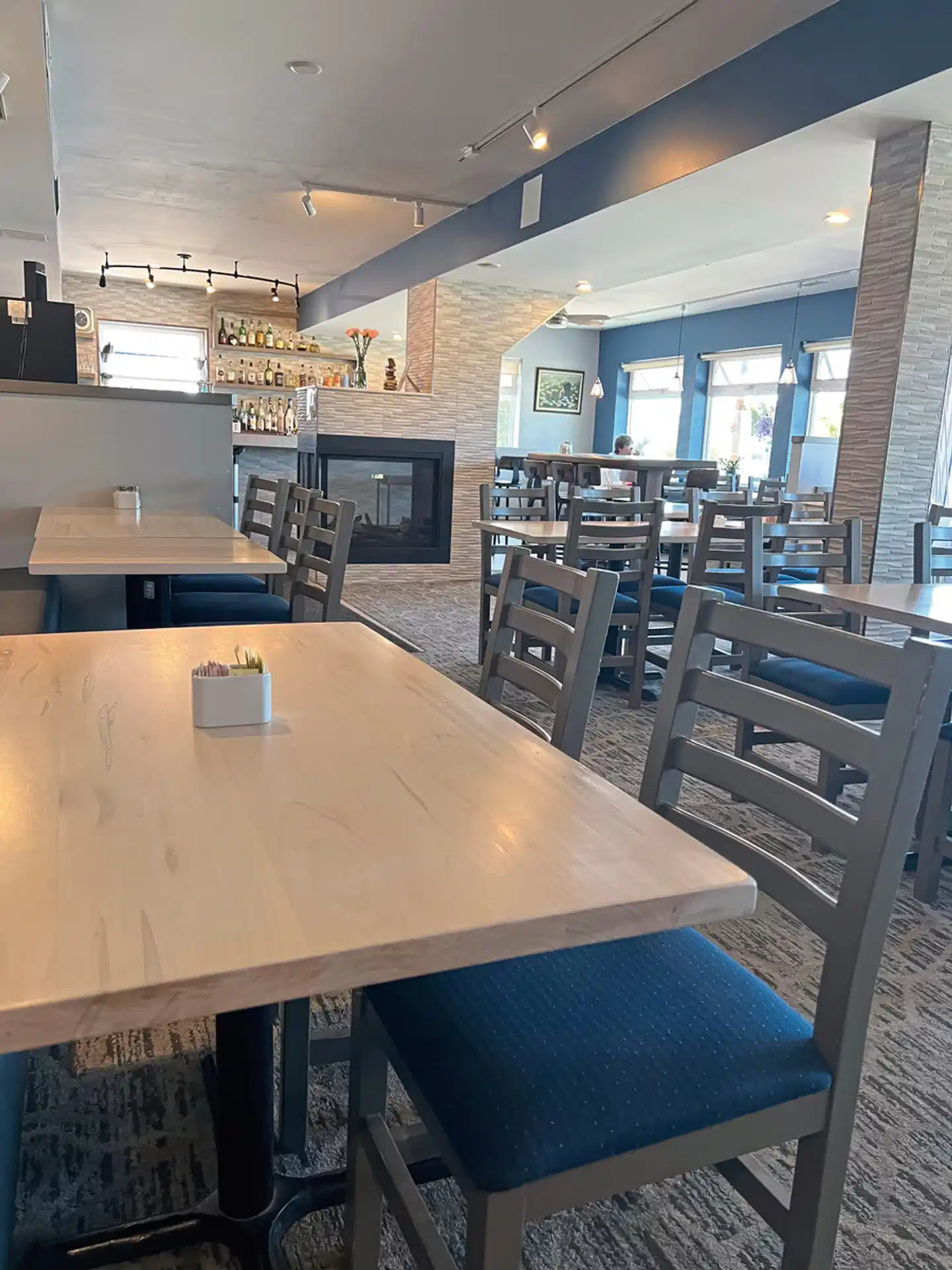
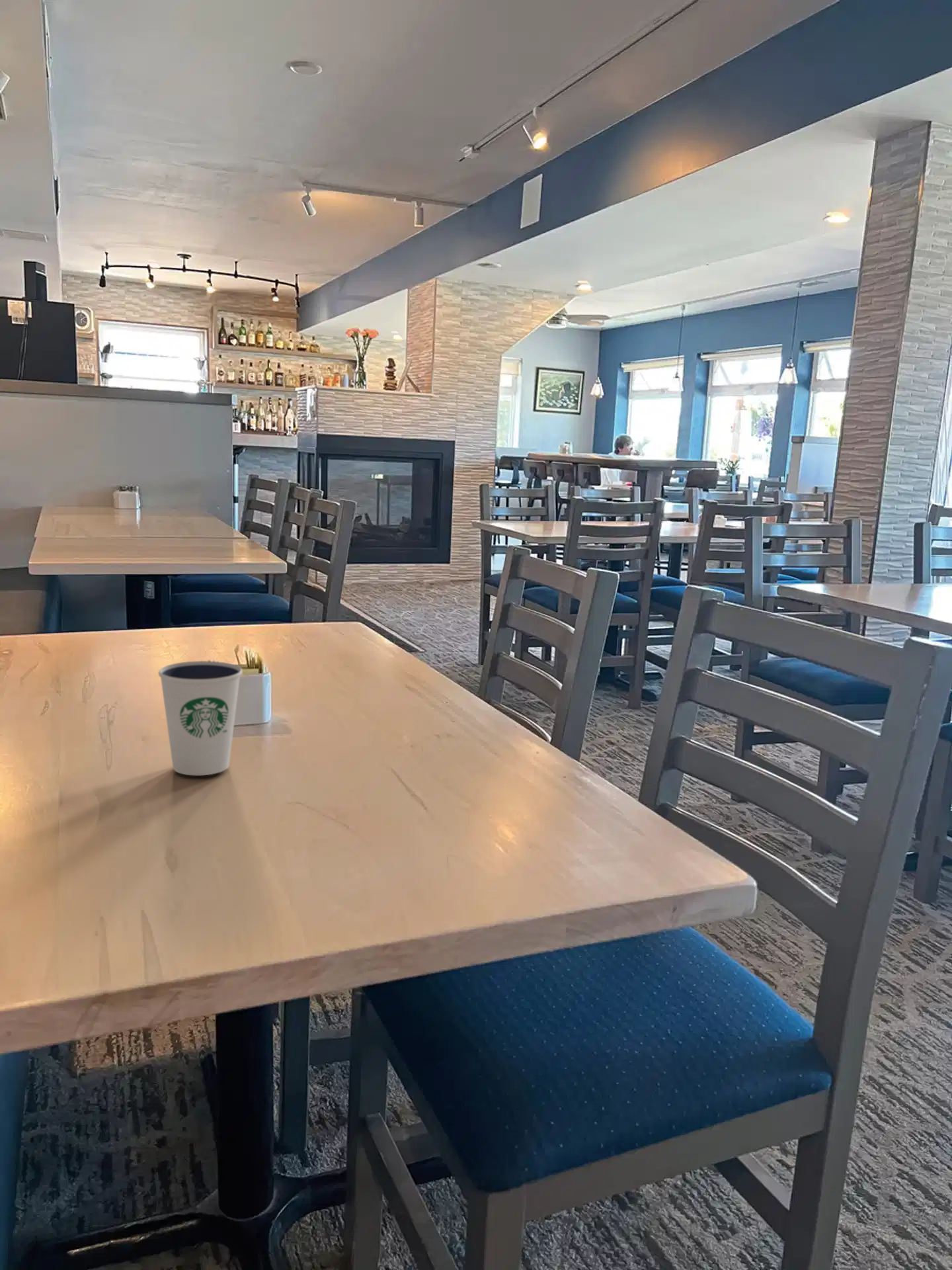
+ dixie cup (201, 719)
